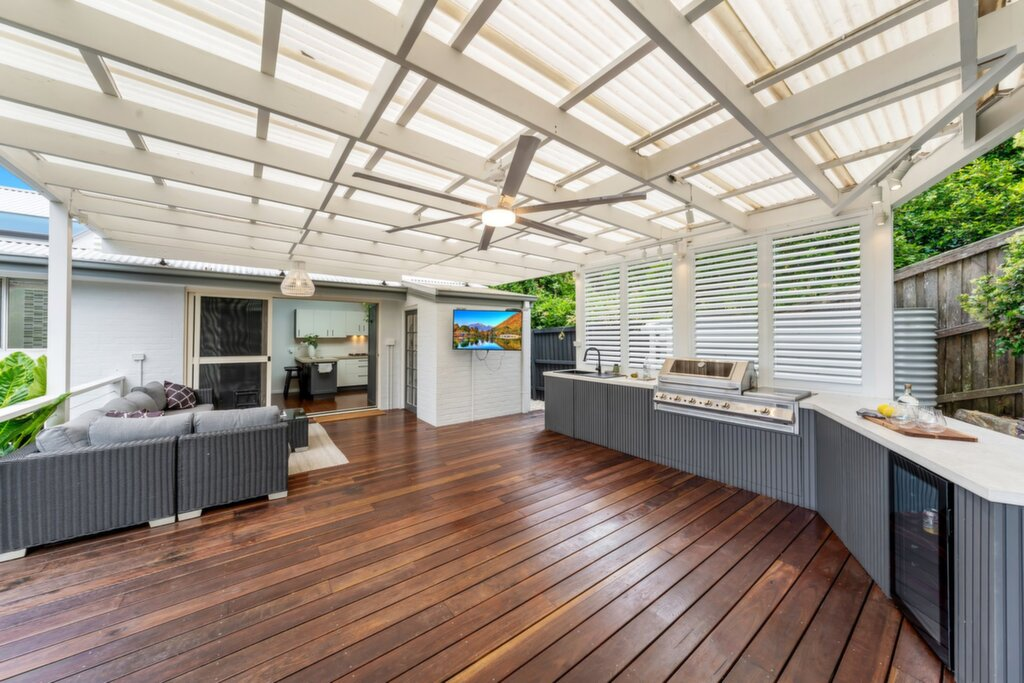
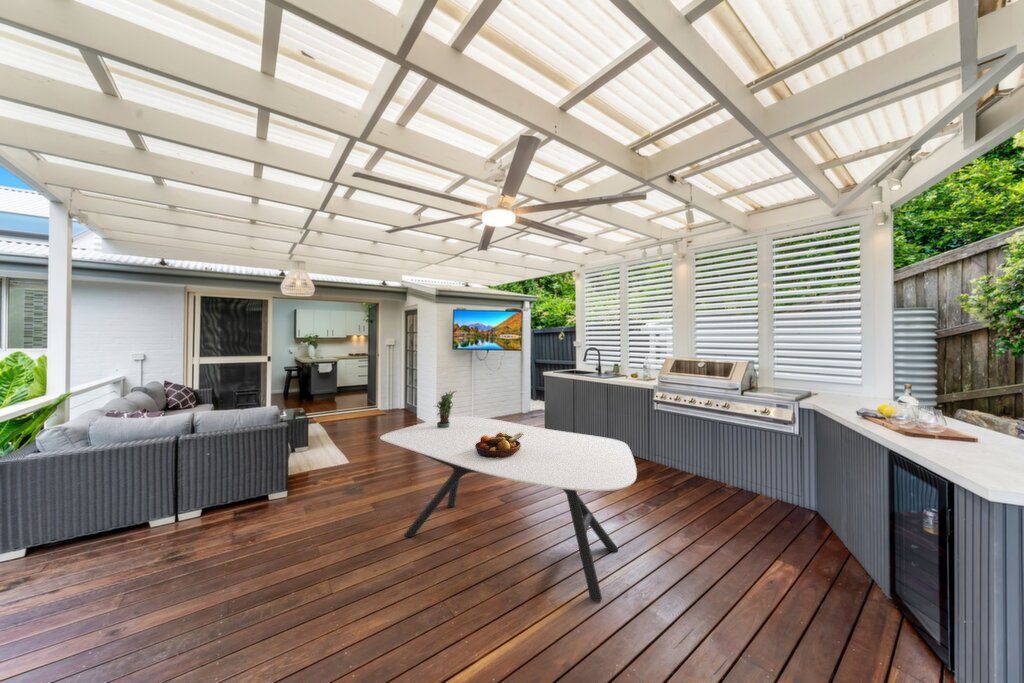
+ fruit bowl (498, 441)
+ dining table (511, 479)
+ potted plant (446, 408)
